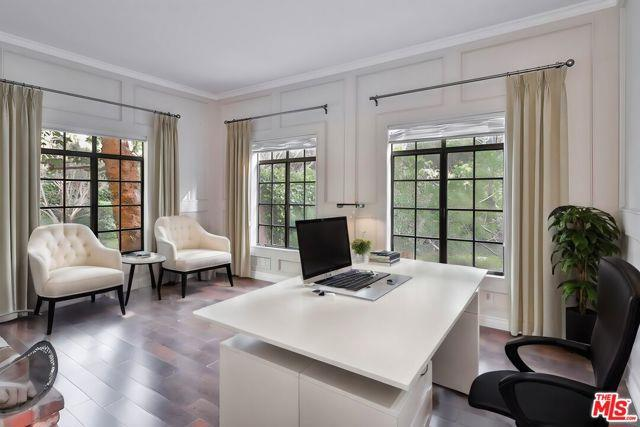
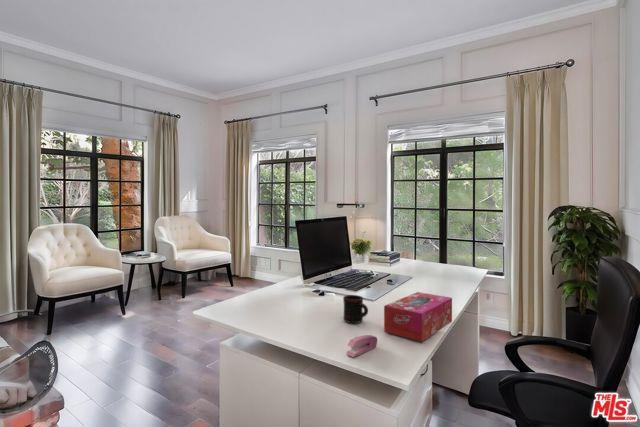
+ stapler (362, 343)
+ tissue box (419, 313)
+ mug (356, 310)
